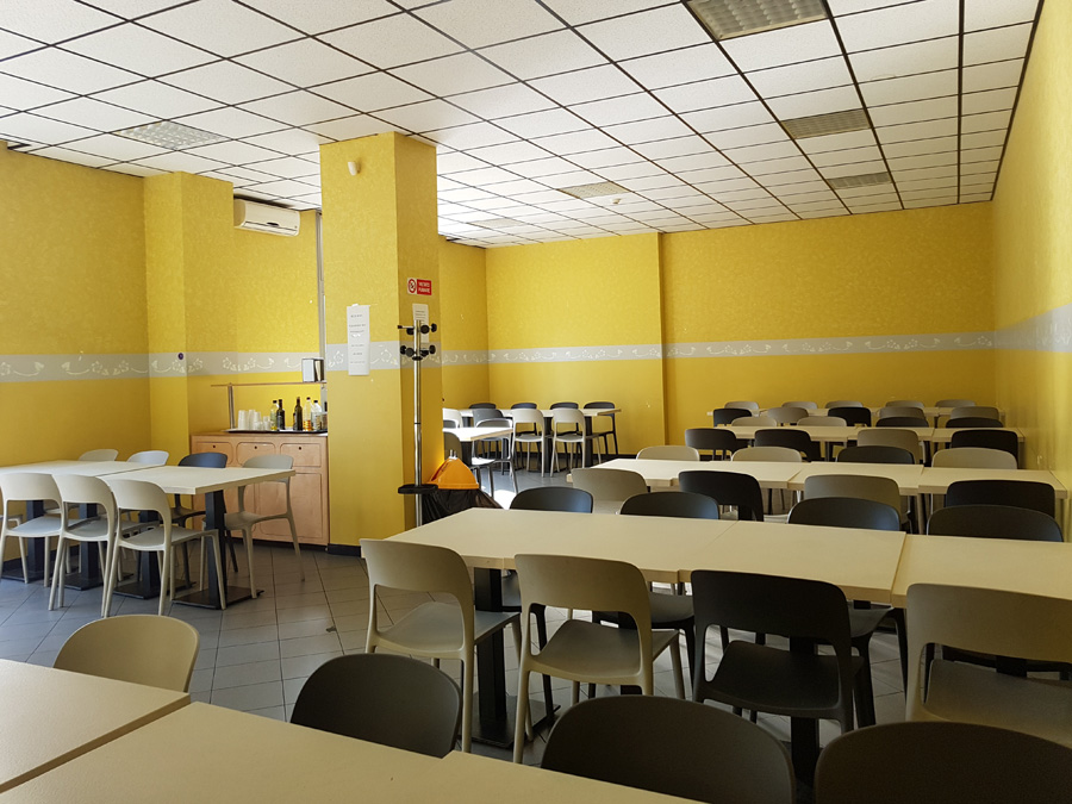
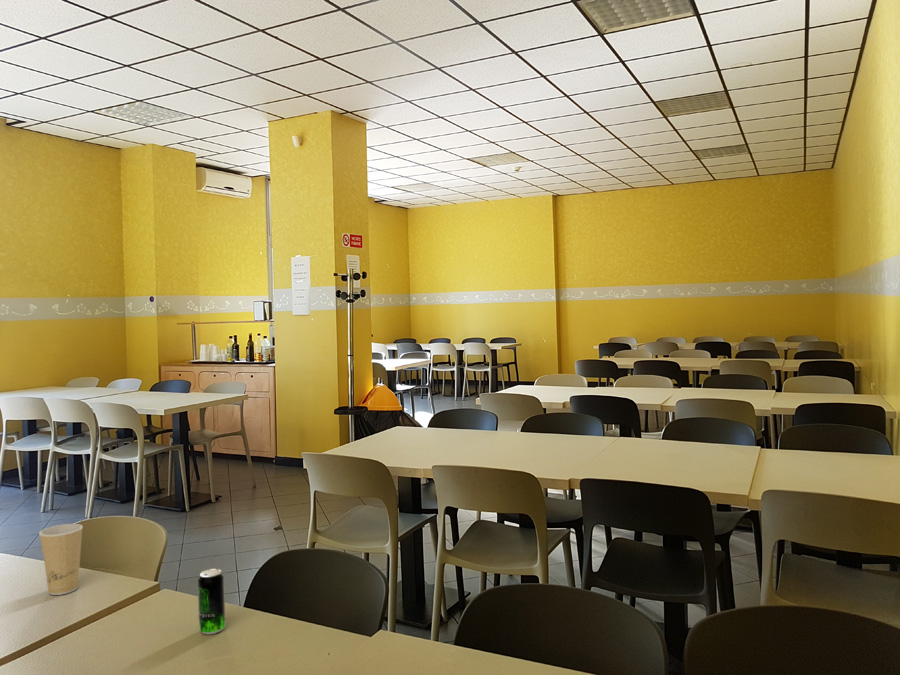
+ paper cup (62, 559)
+ beverage can (211, 601)
